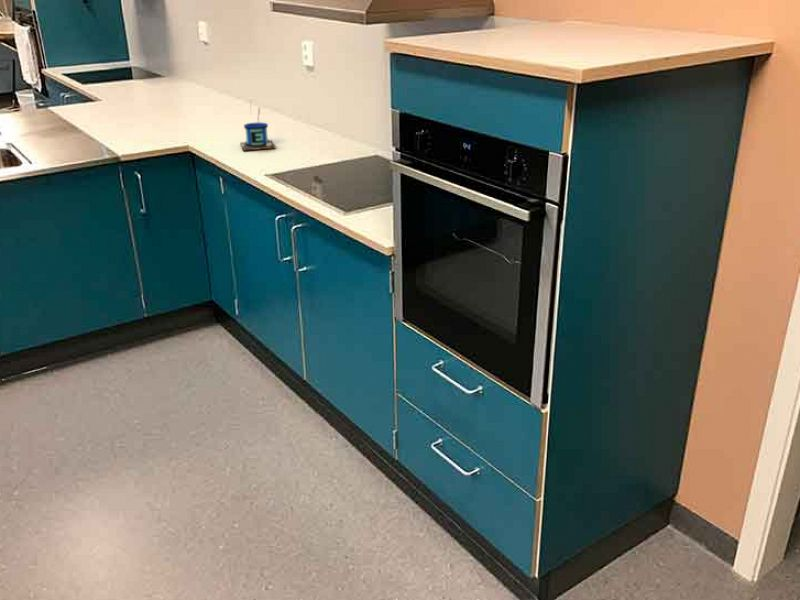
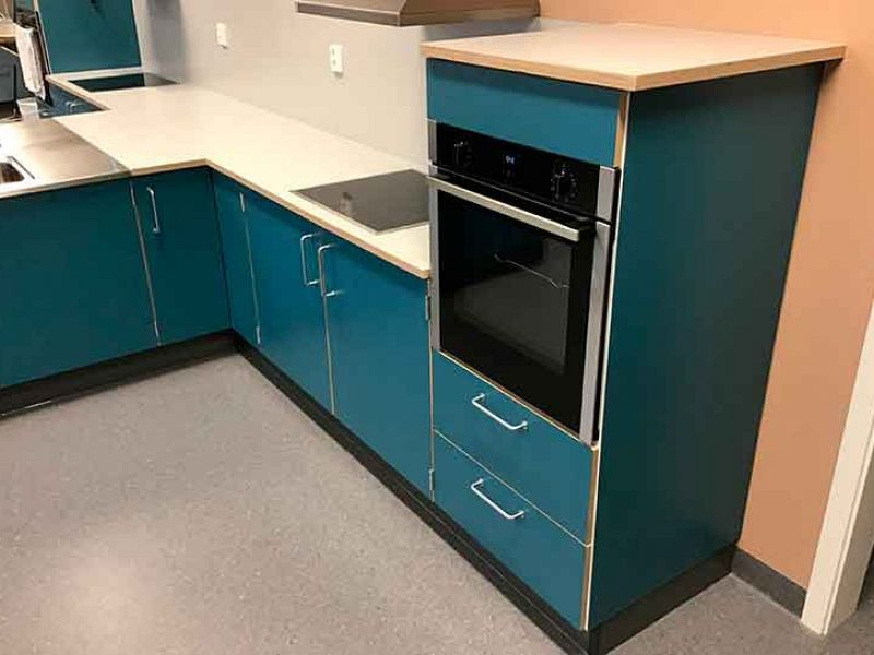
- mug (255, 123)
